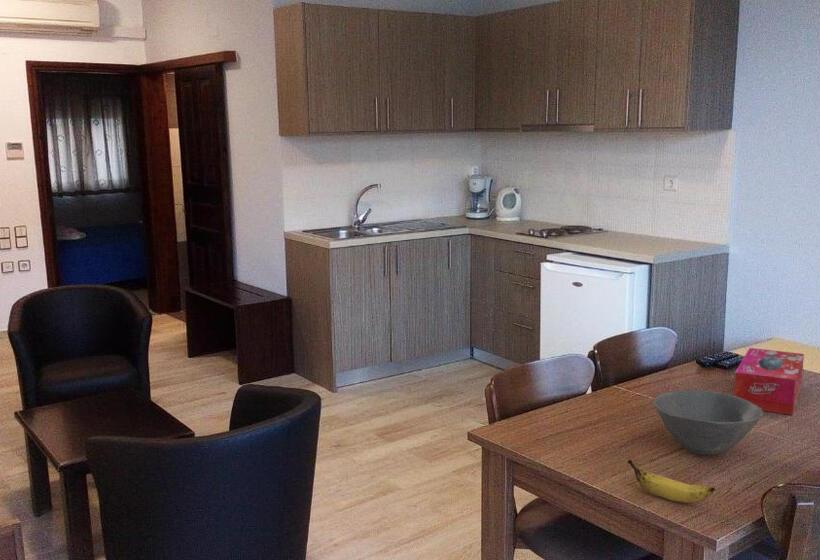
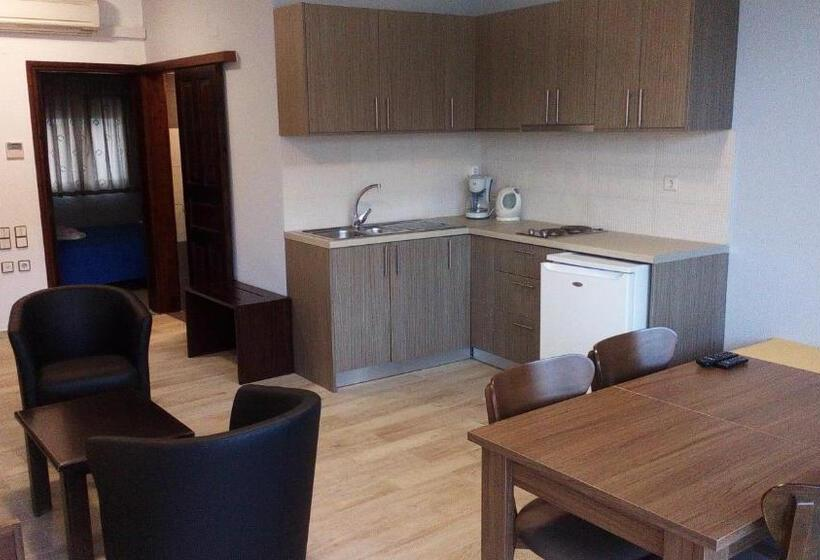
- tissue box (769, 379)
- bowl (705, 426)
- banana (669, 483)
